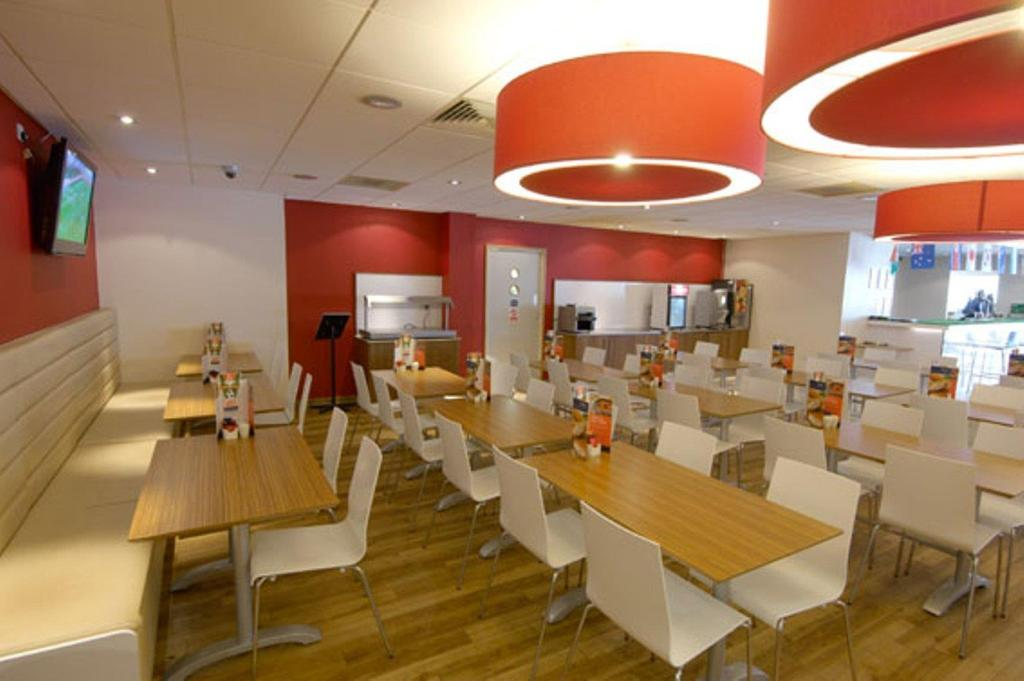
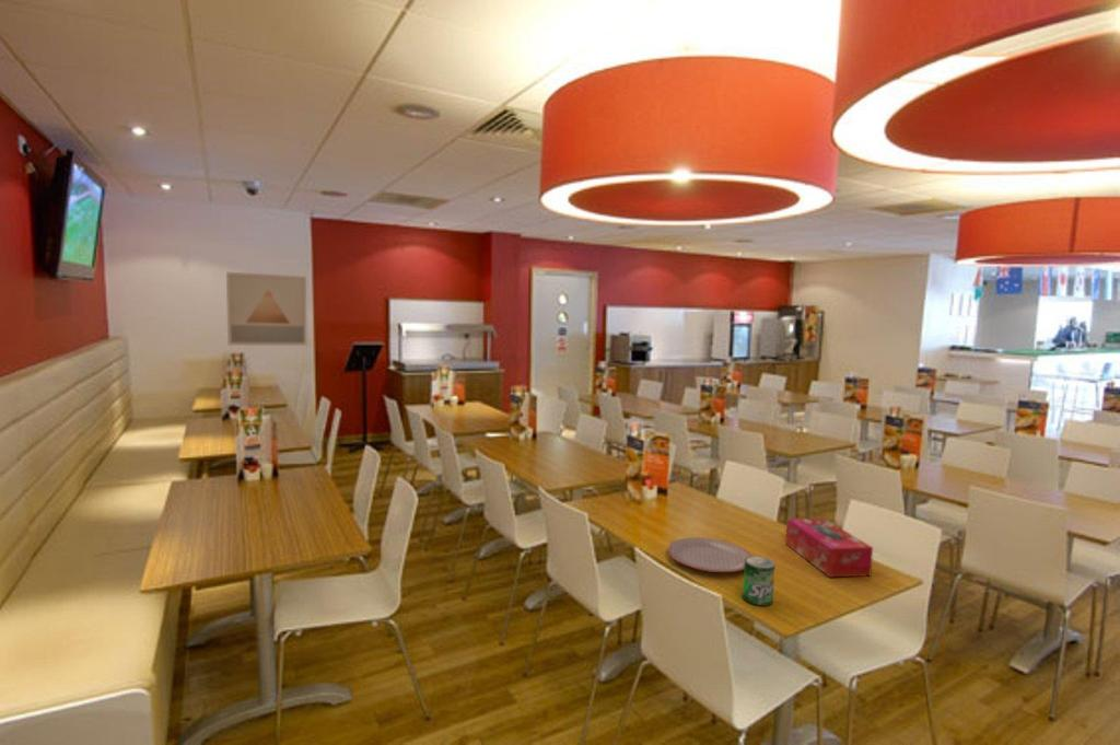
+ beverage can (758, 580)
+ tissue box (826, 545)
+ wall art (267, 310)
+ plate (709, 556)
